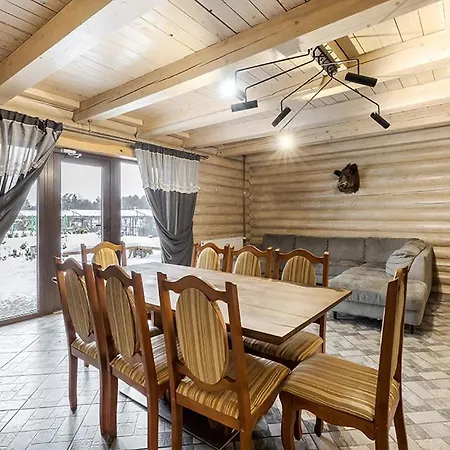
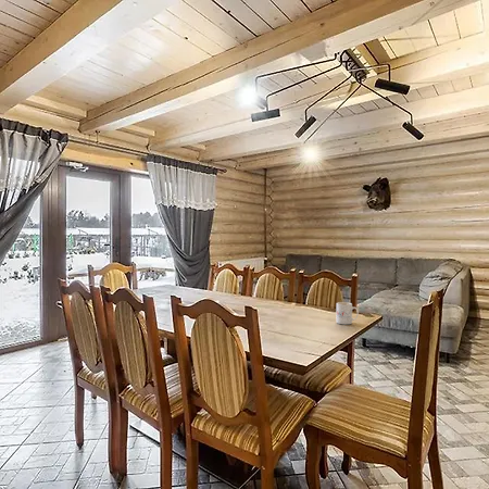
+ mug (347, 313)
